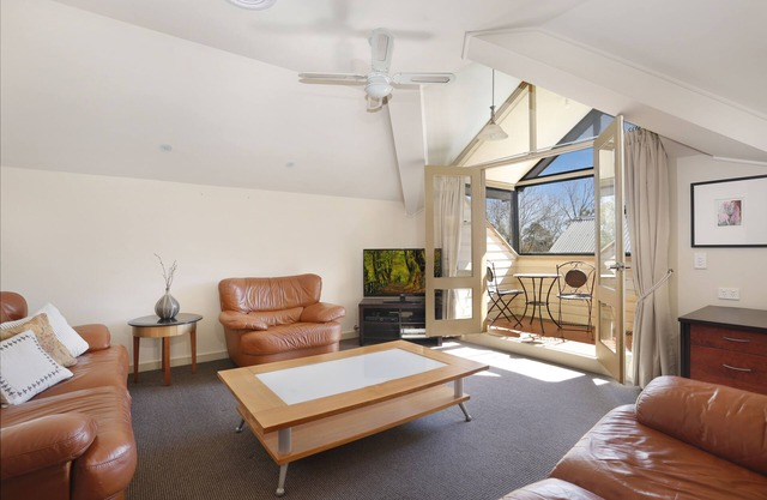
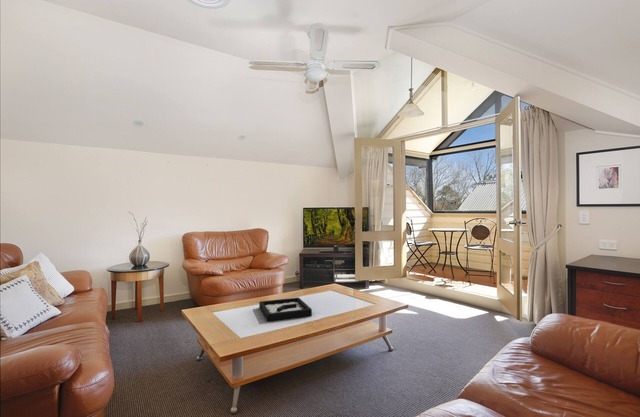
+ decorative tray (284, 308)
